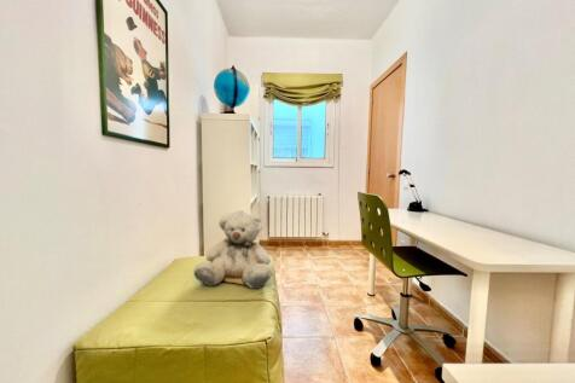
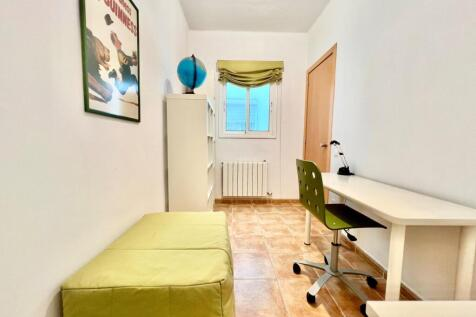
- teddy bear (236, 245)
